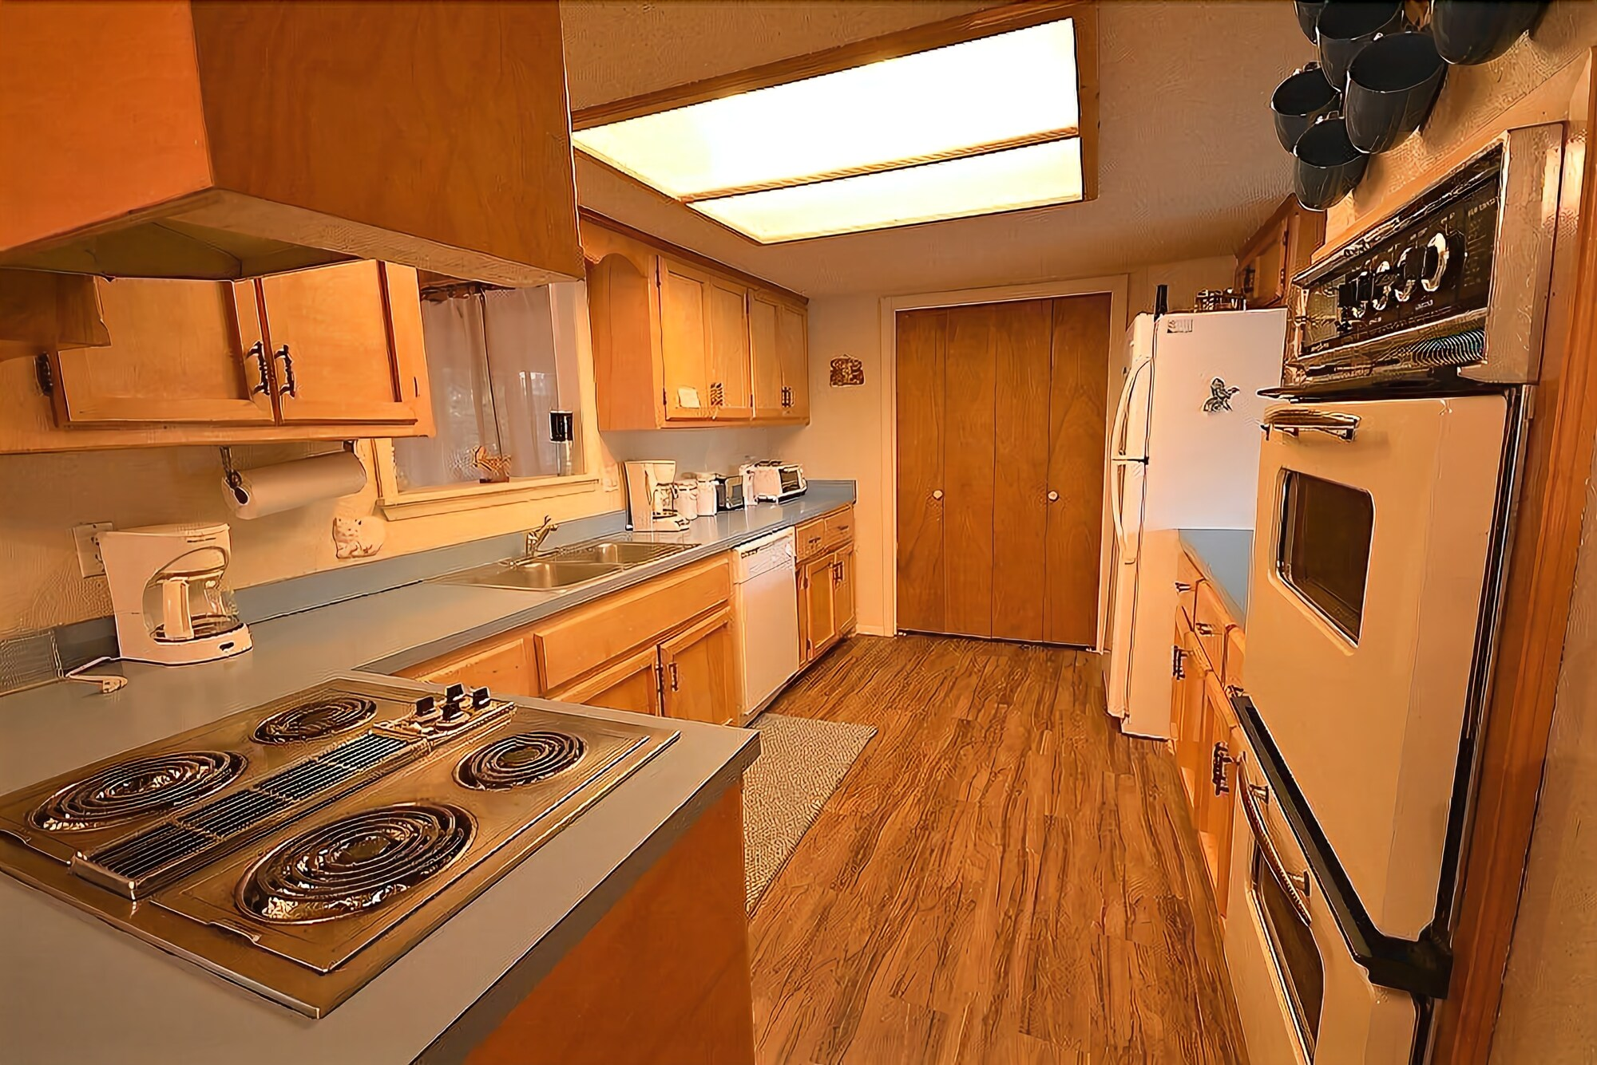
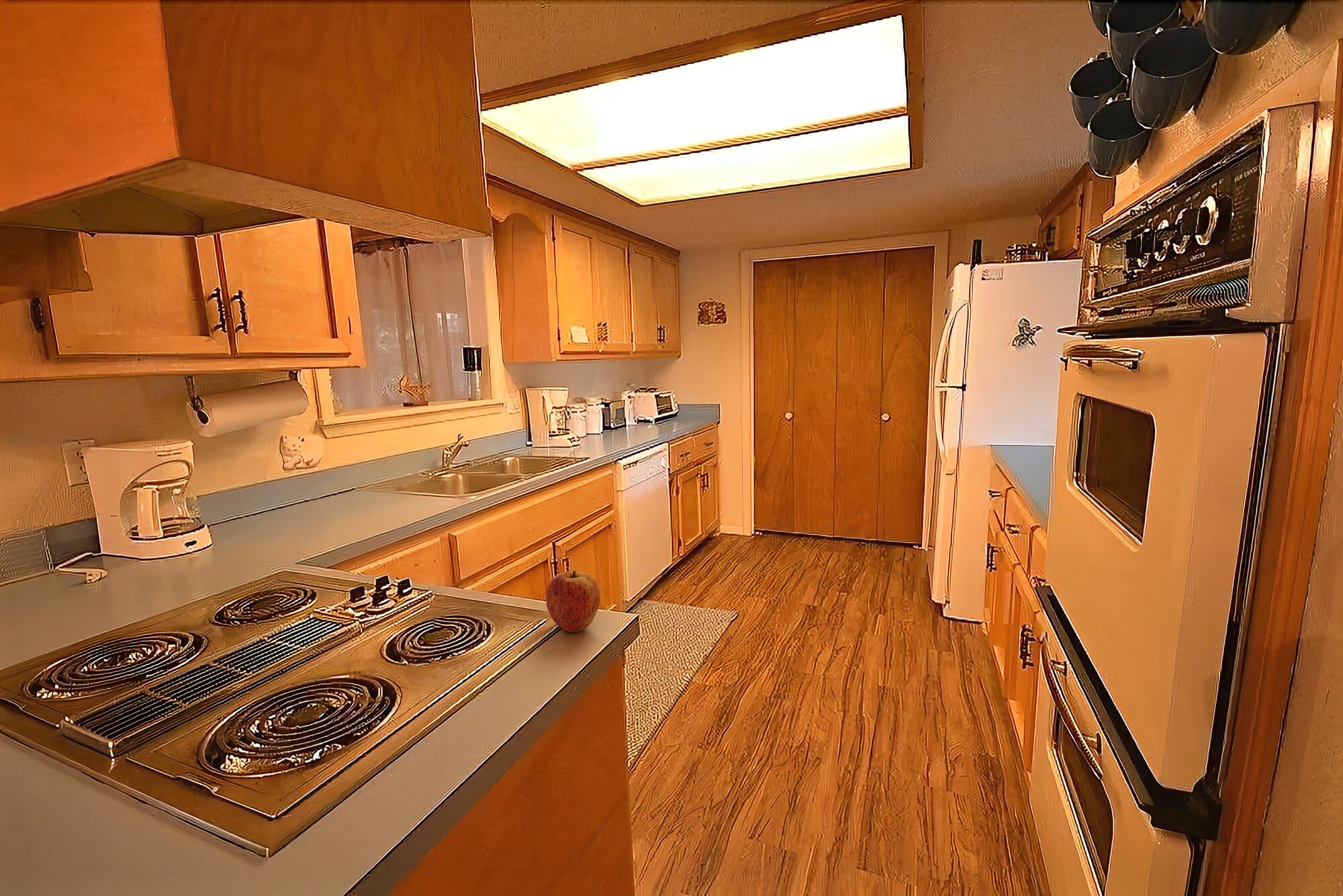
+ apple (573, 600)
